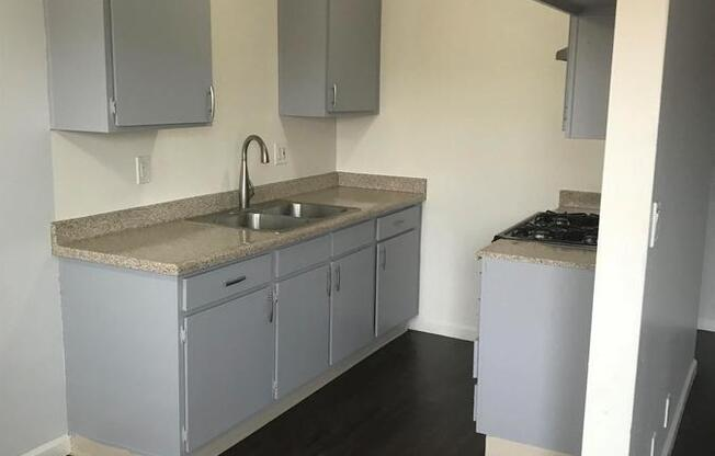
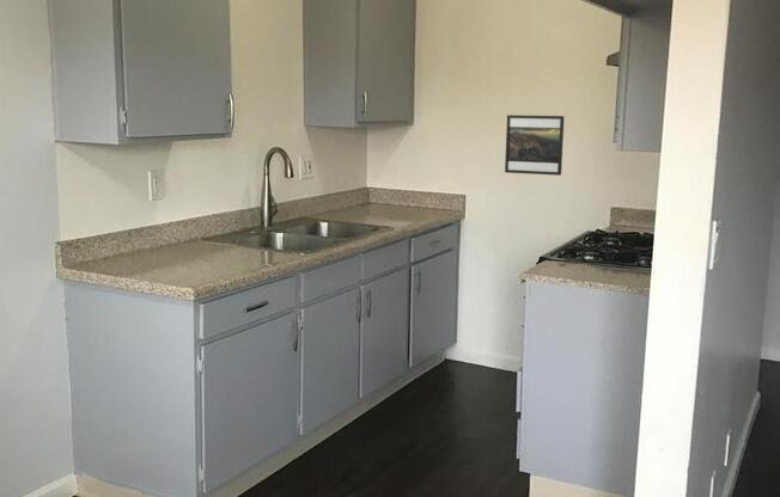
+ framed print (534, 145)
